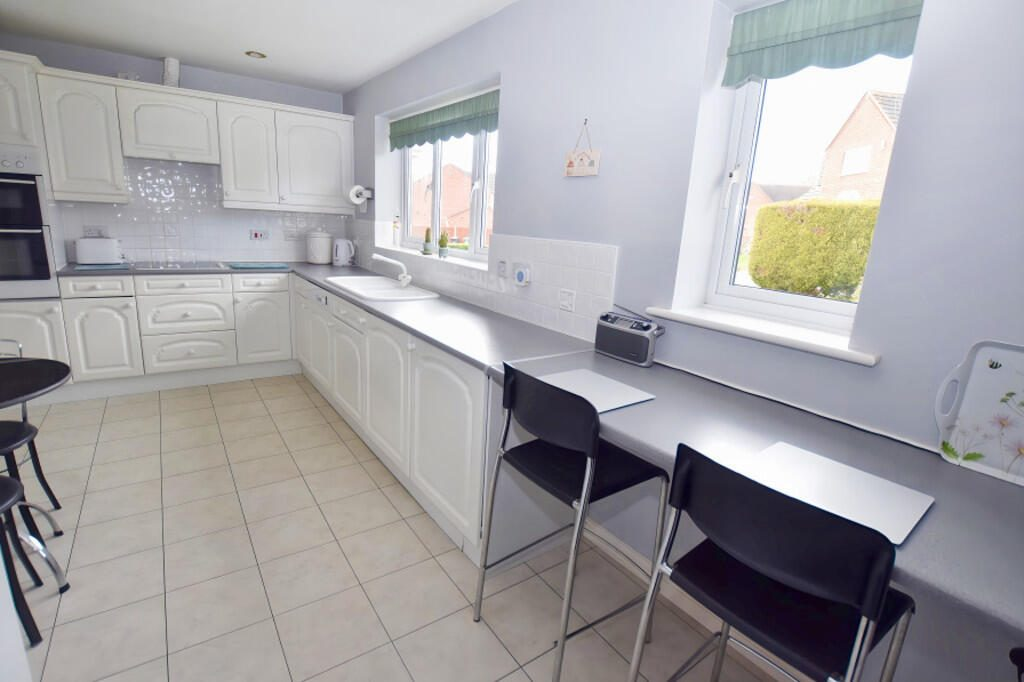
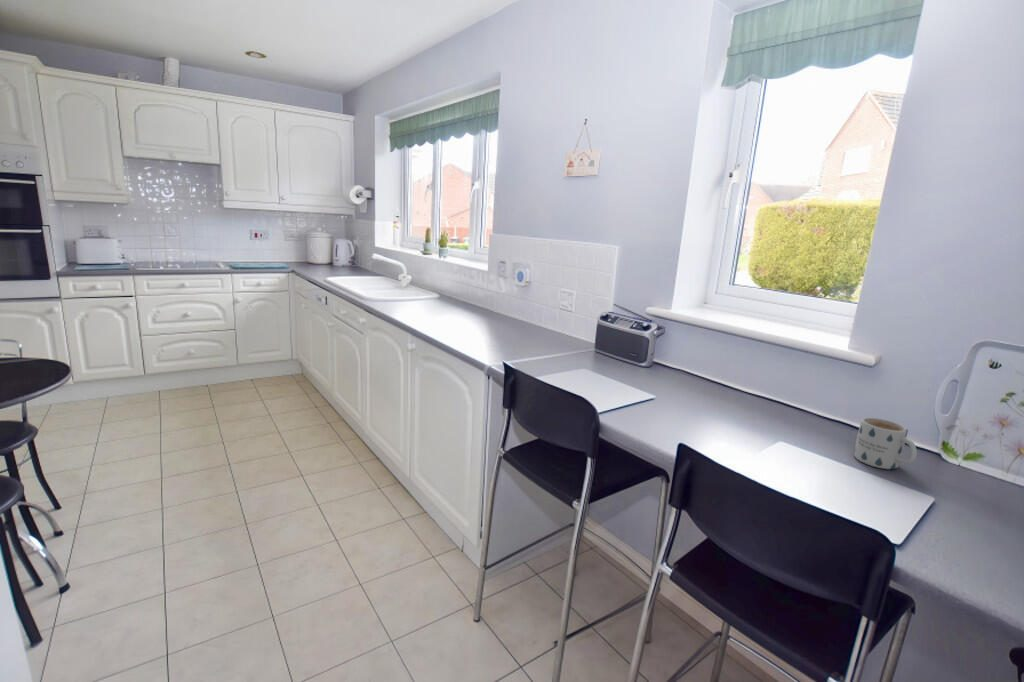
+ mug (887, 445)
